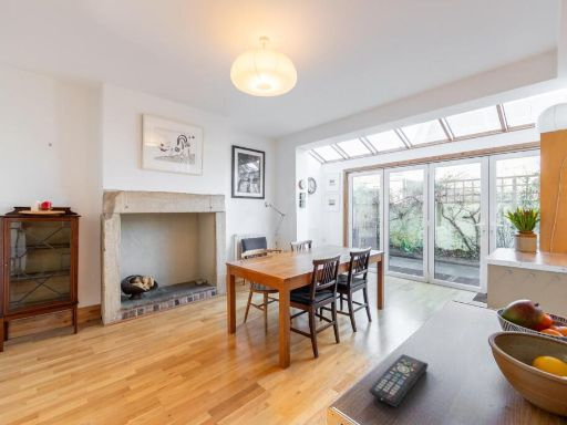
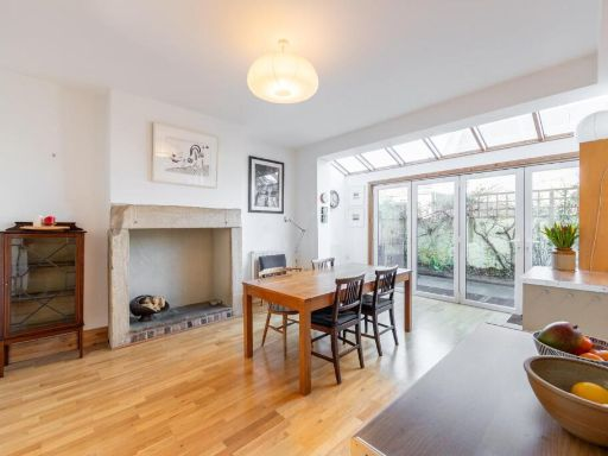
- remote control (401, 376)
